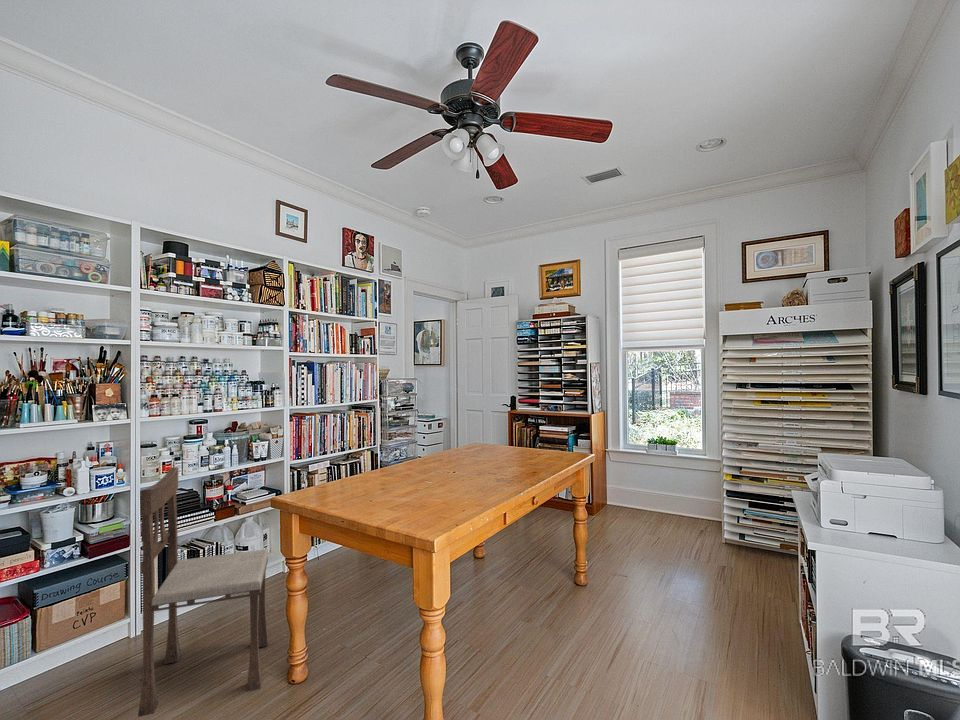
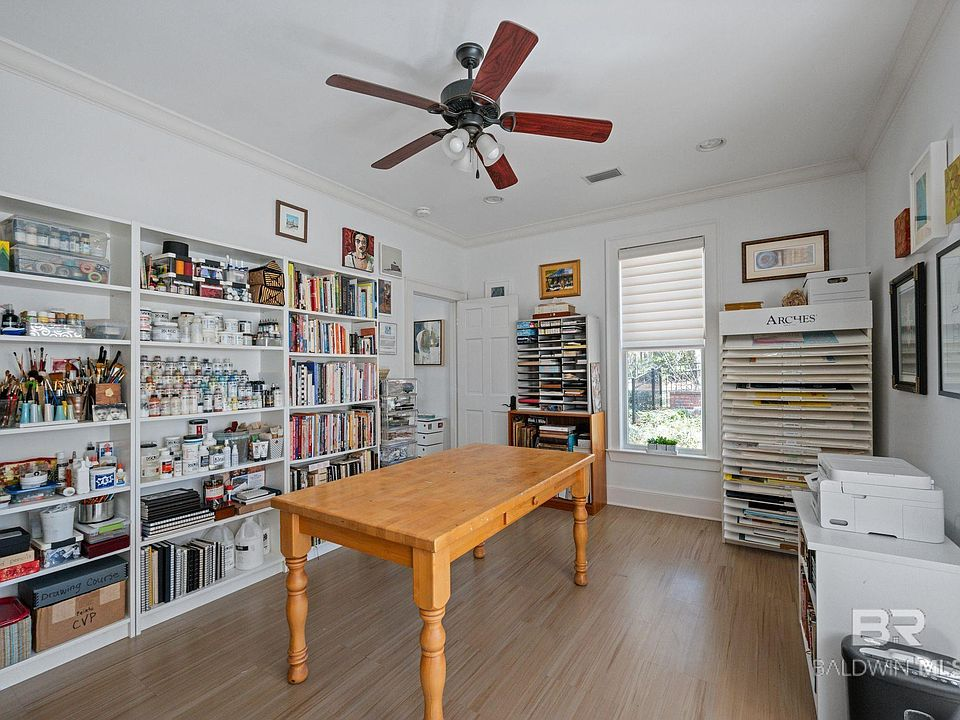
- dining chair (211, 573)
